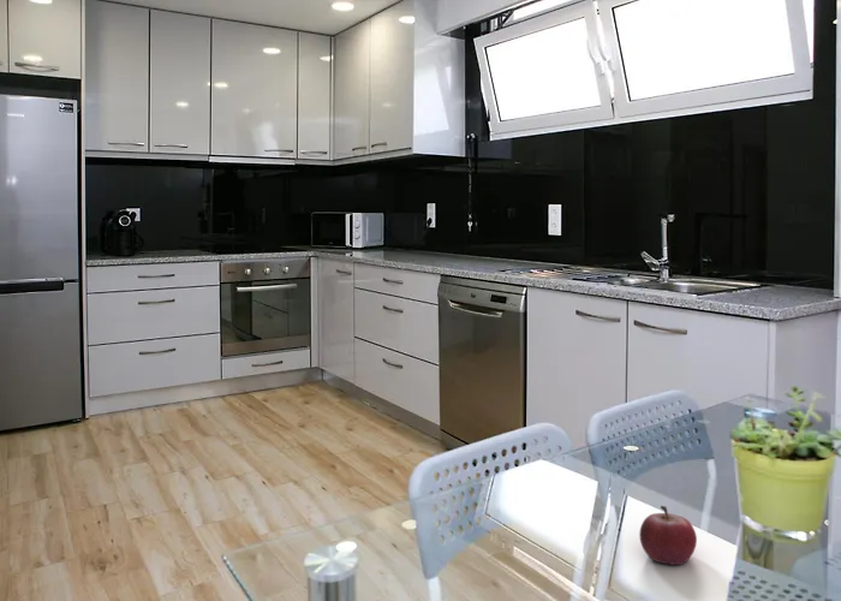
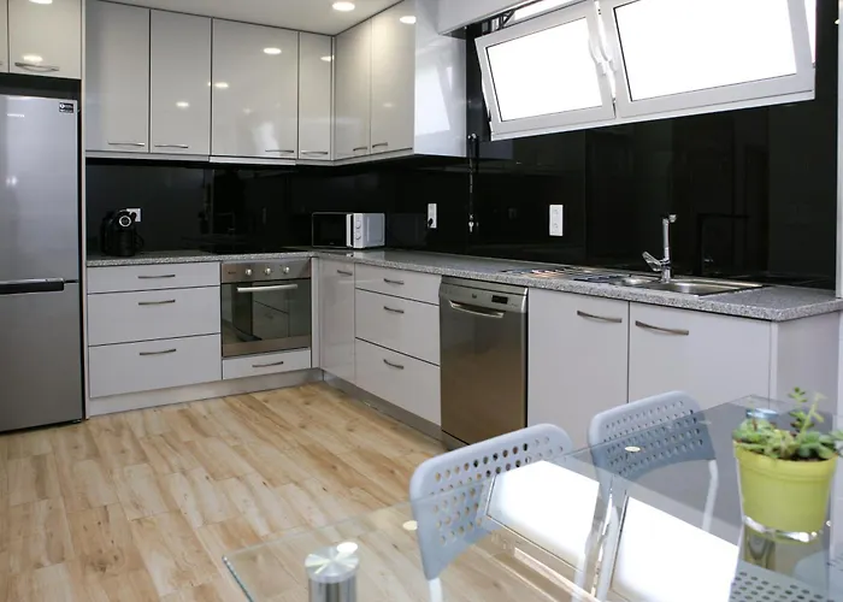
- fruit (668, 532)
